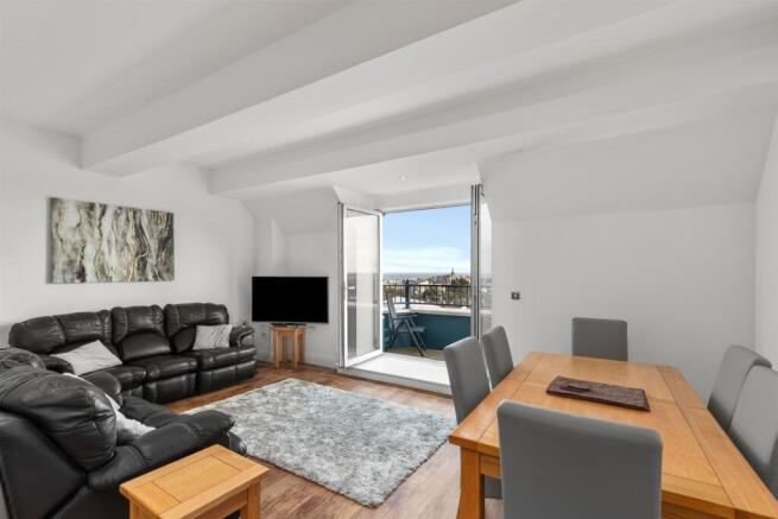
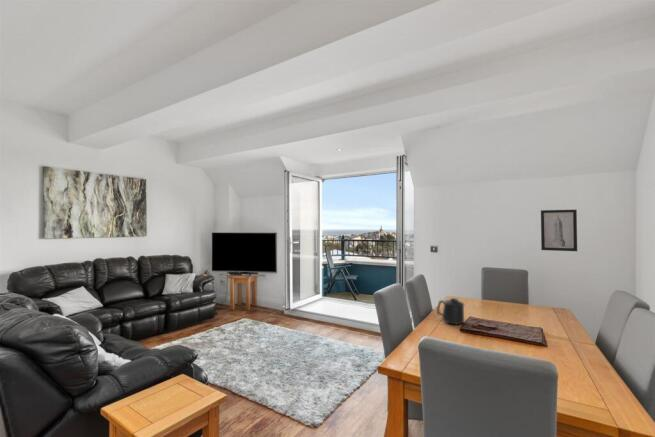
+ wall art (558, 230)
+ mug (450, 310)
